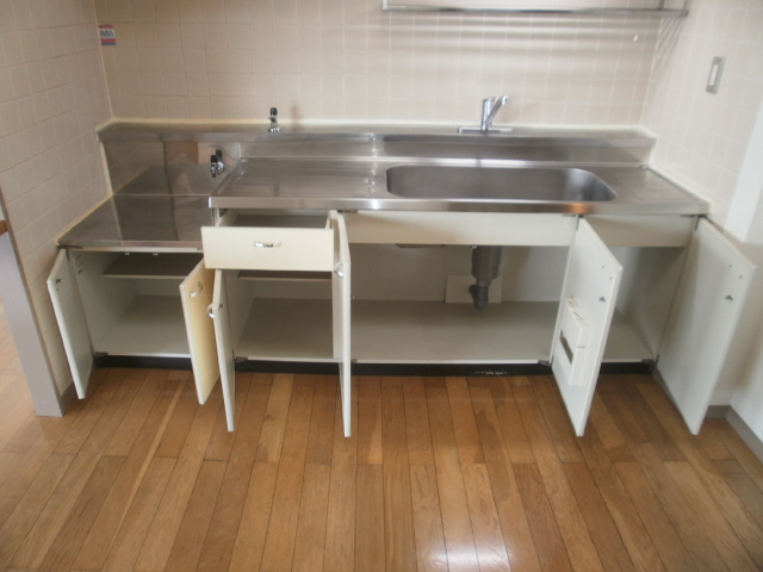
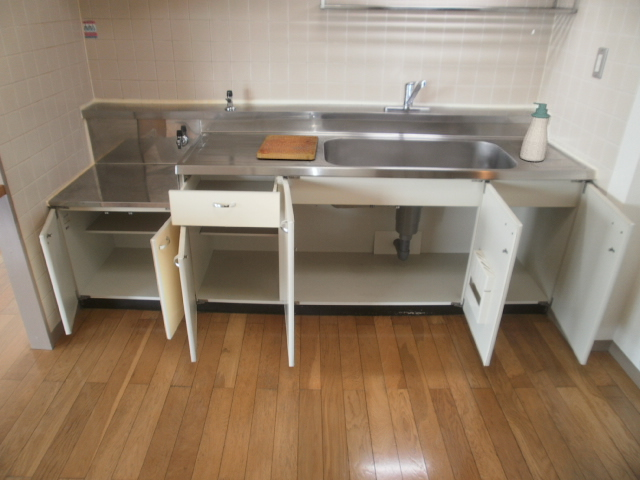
+ soap bottle (537, 132)
+ cutting board (289, 146)
